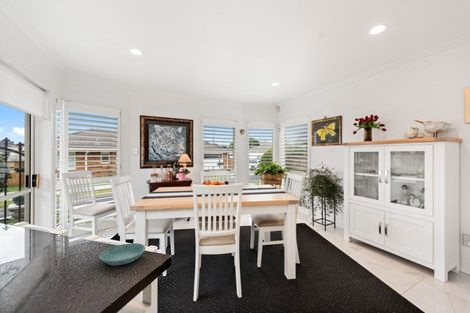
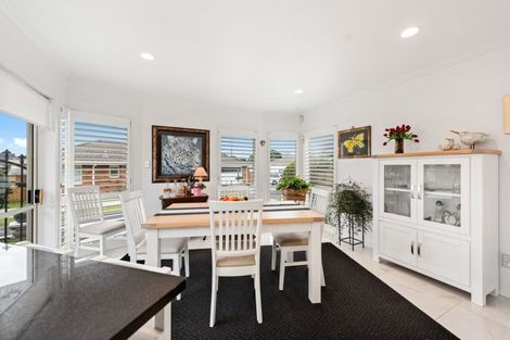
- saucer (123, 254)
